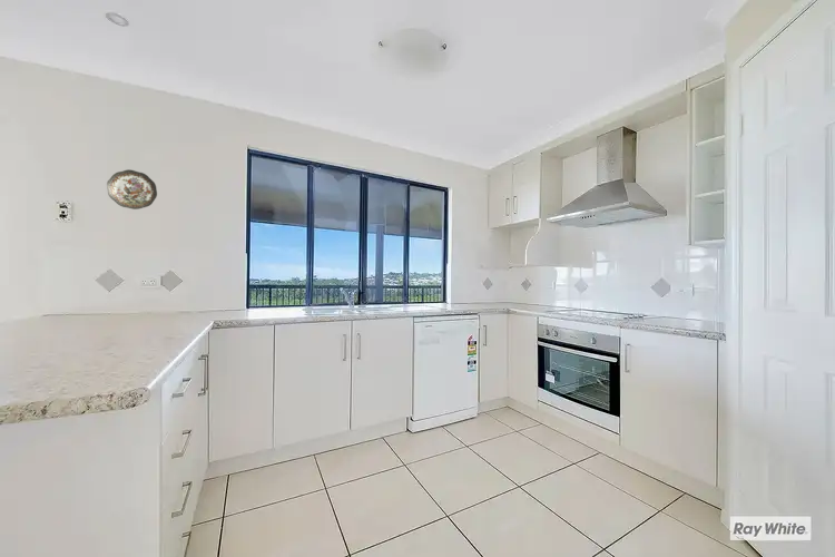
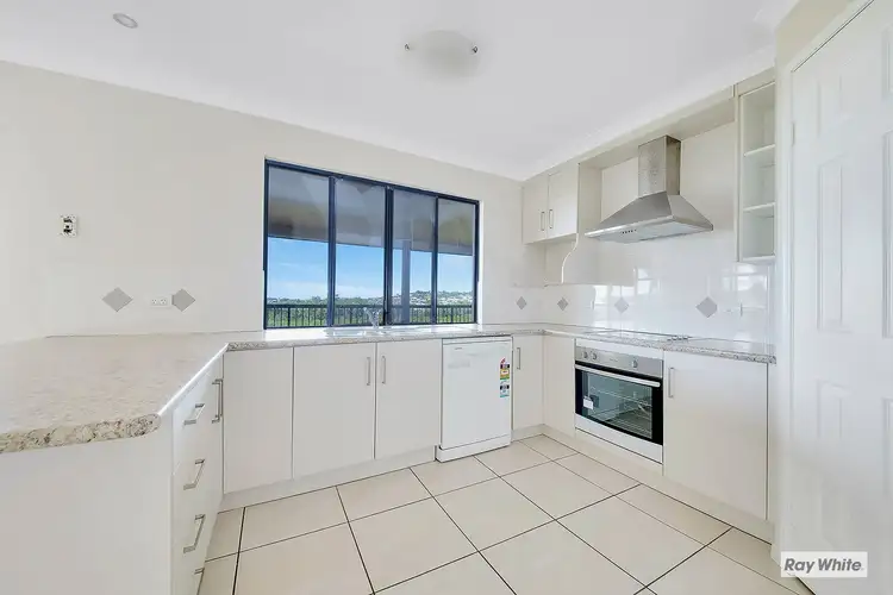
- decorative plate (132, 189)
